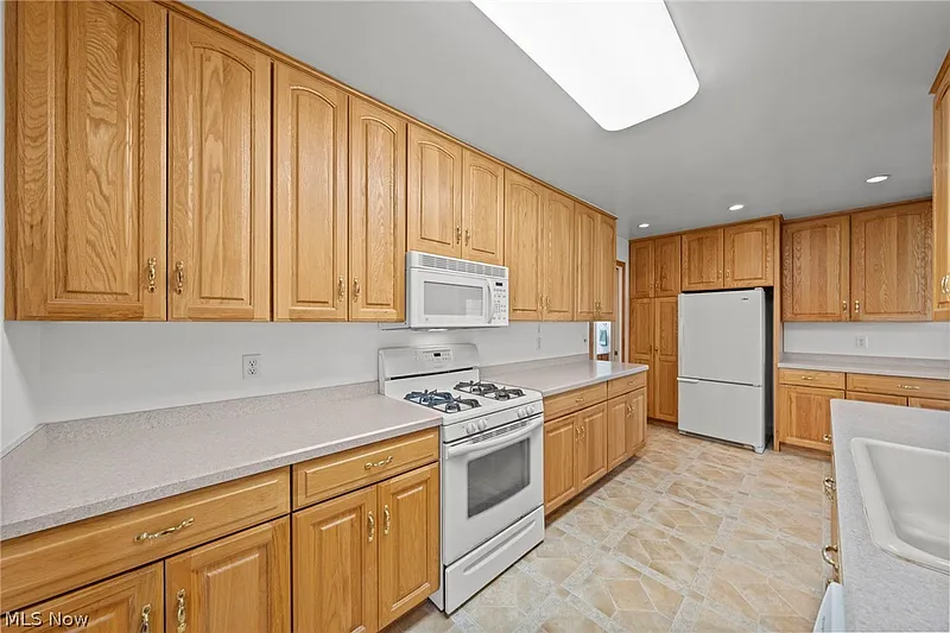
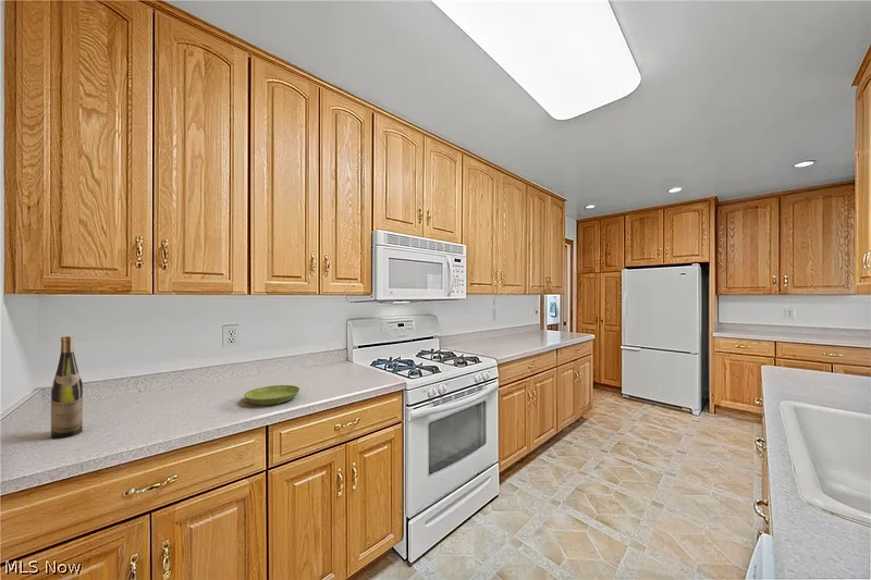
+ wine bottle (66, 385)
+ saucer (272, 395)
